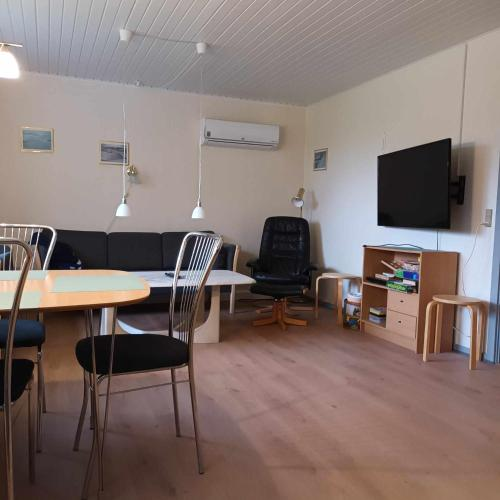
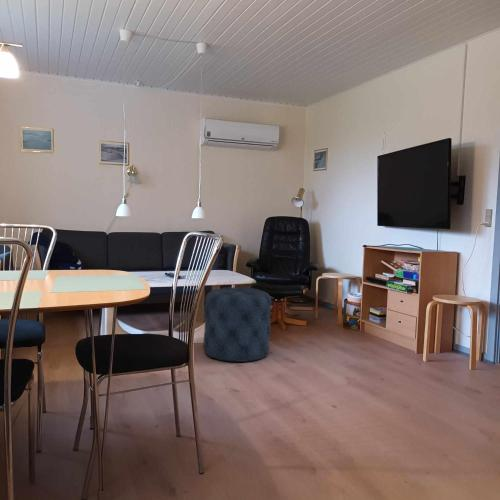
+ ottoman (237, 321)
